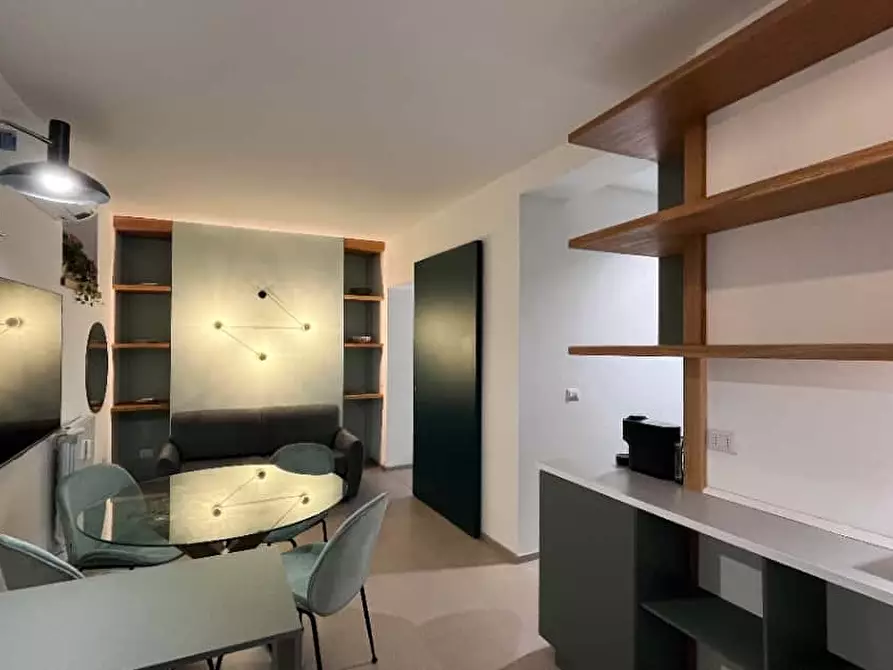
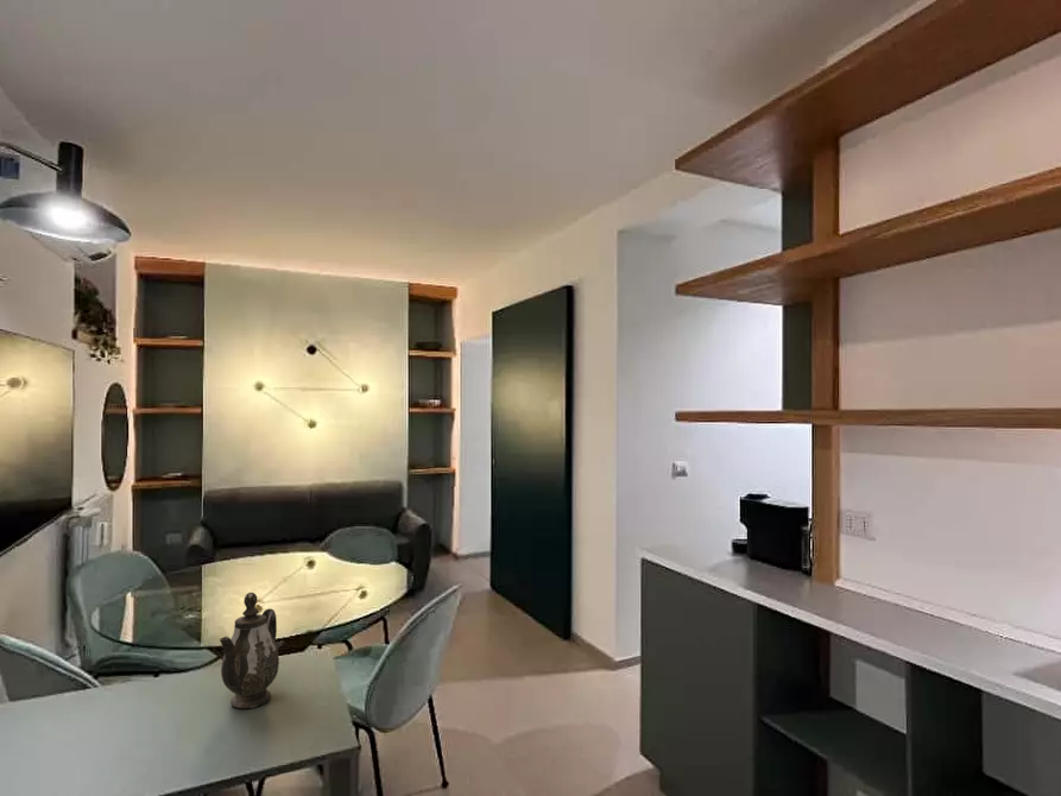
+ teapot (250, 647)
